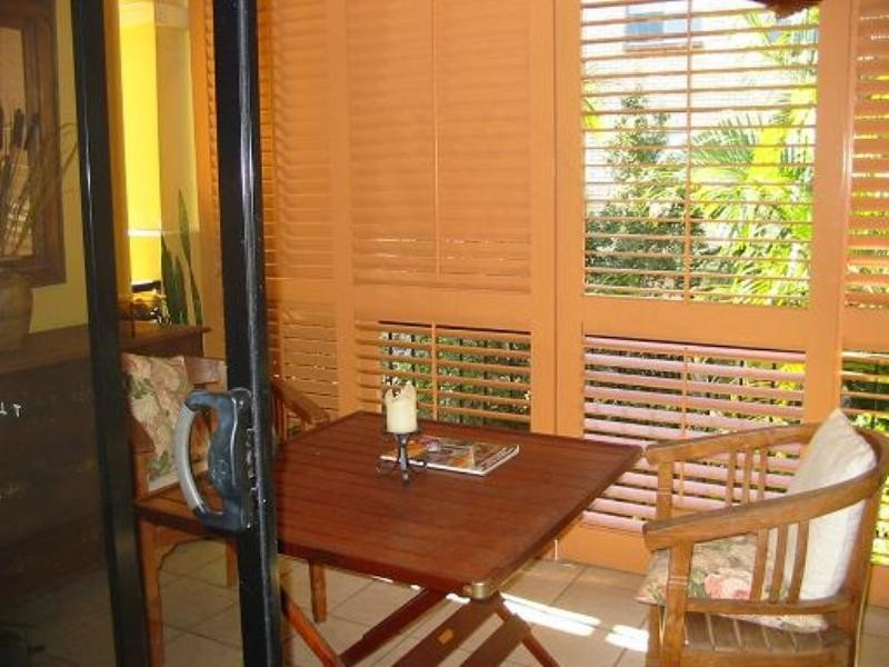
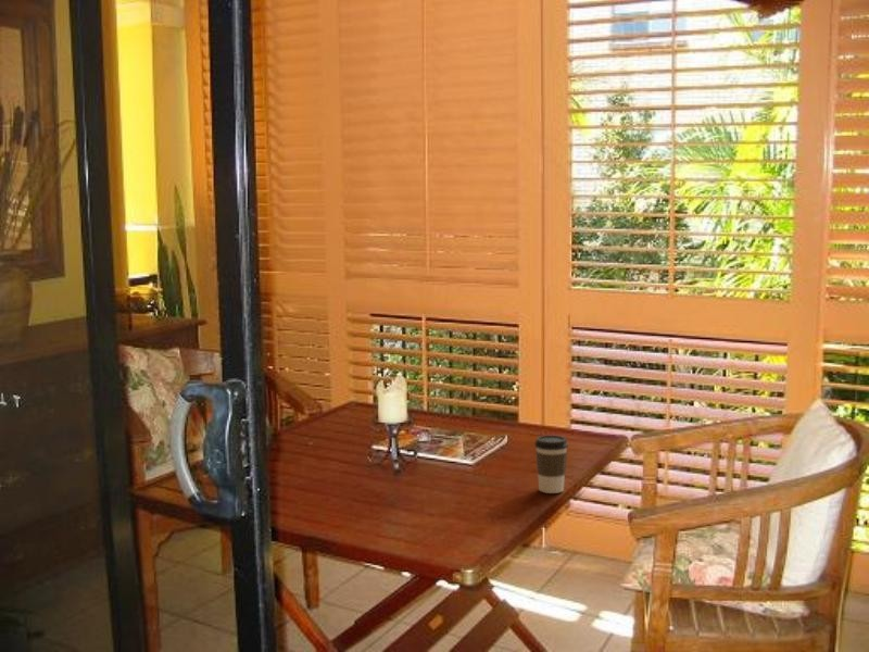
+ coffee cup (551, 464)
